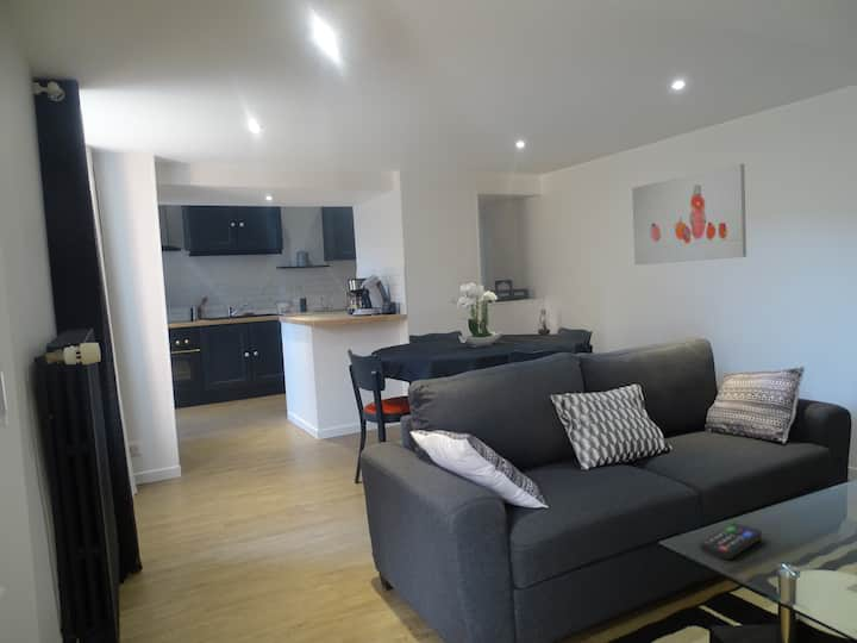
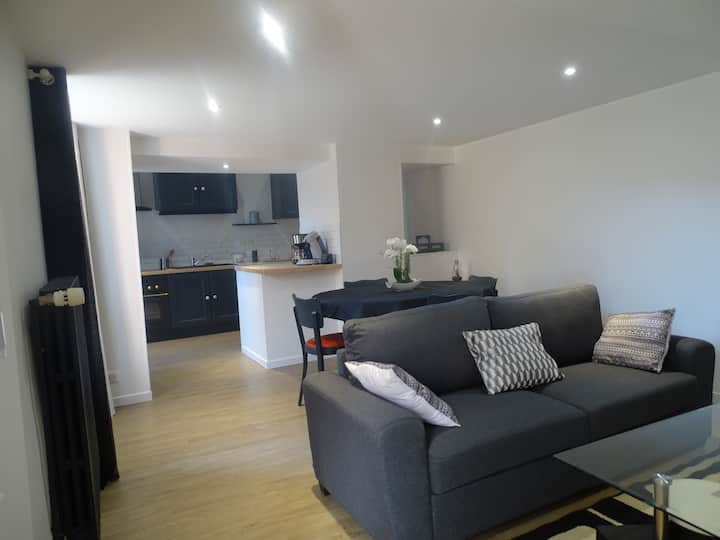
- wall art (683, 219)
- remote control (731, 539)
